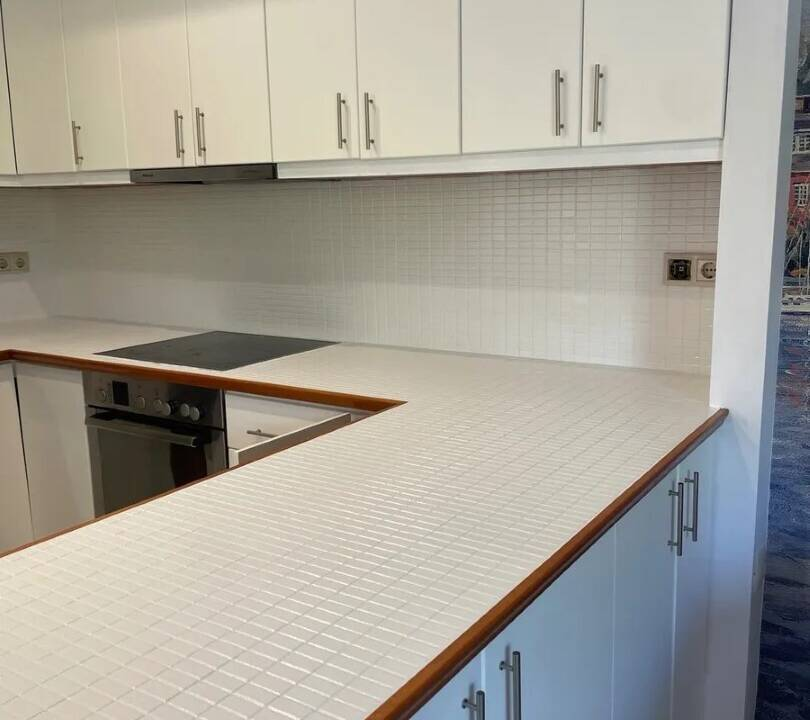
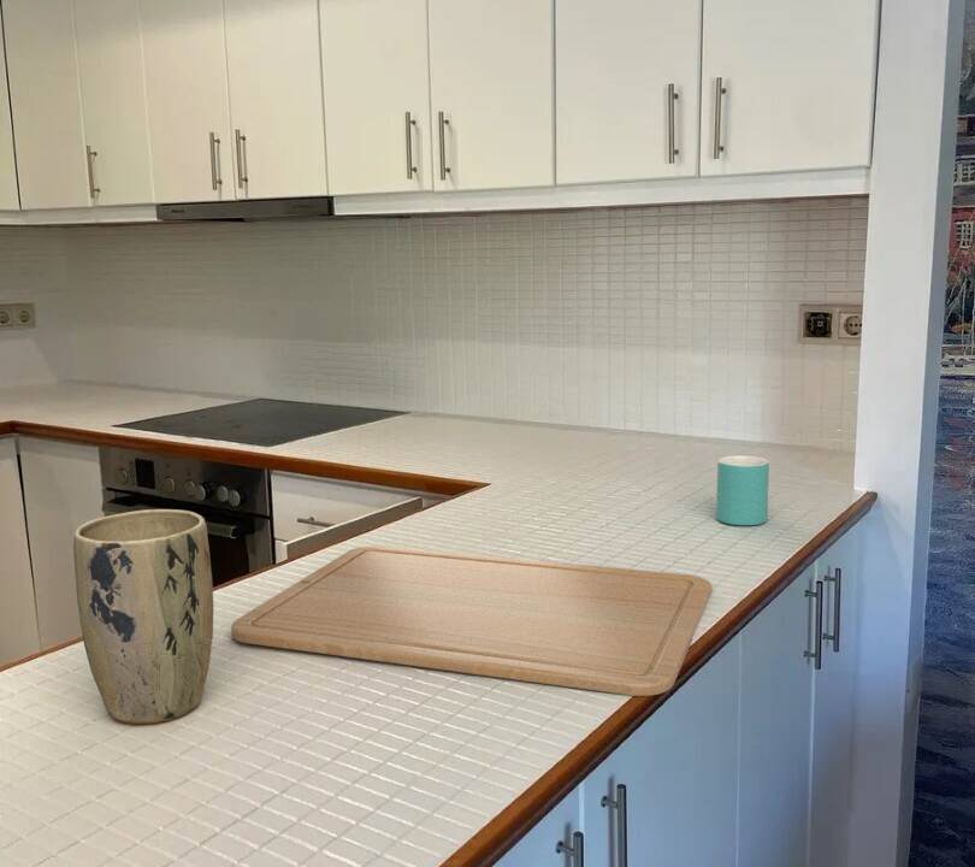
+ chopping board (481, 606)
+ plant pot (148, 615)
+ mug (743, 486)
